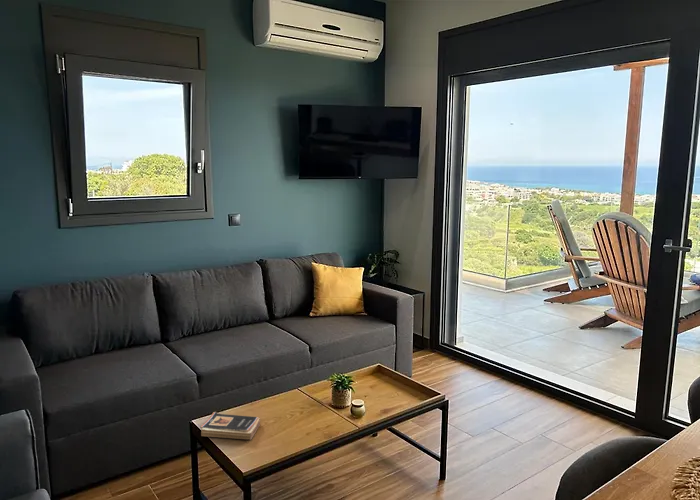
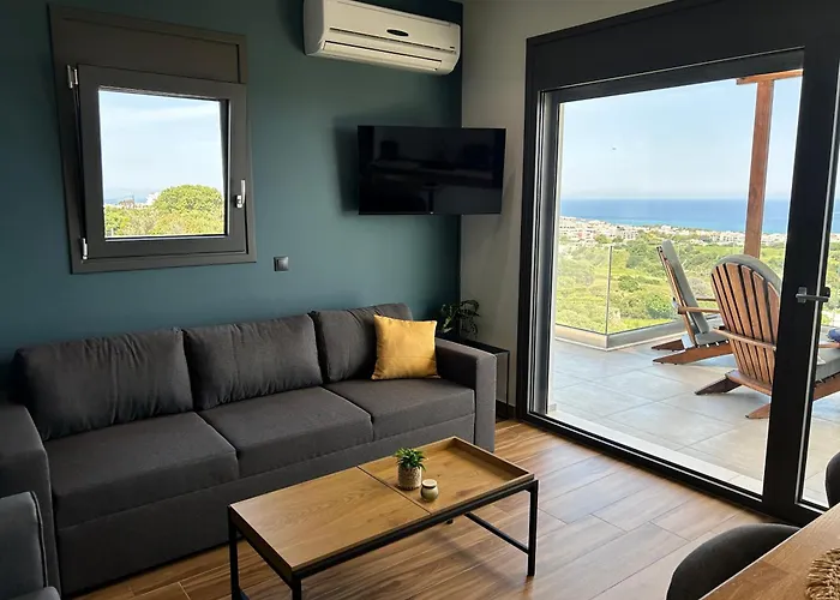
- book (231, 425)
